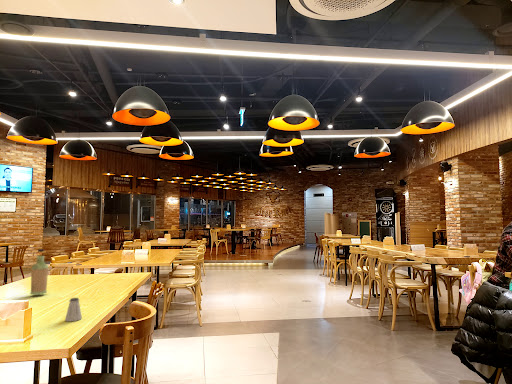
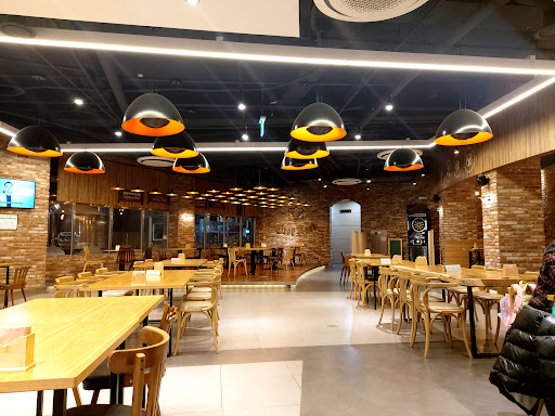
- bottle (39, 272)
- saltshaker (73, 308)
